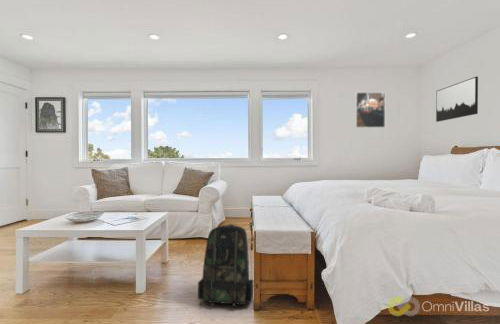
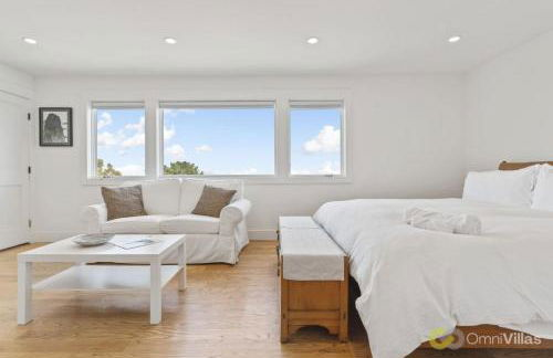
- wall art (455, 101)
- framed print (370, 110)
- backpack (228, 260)
